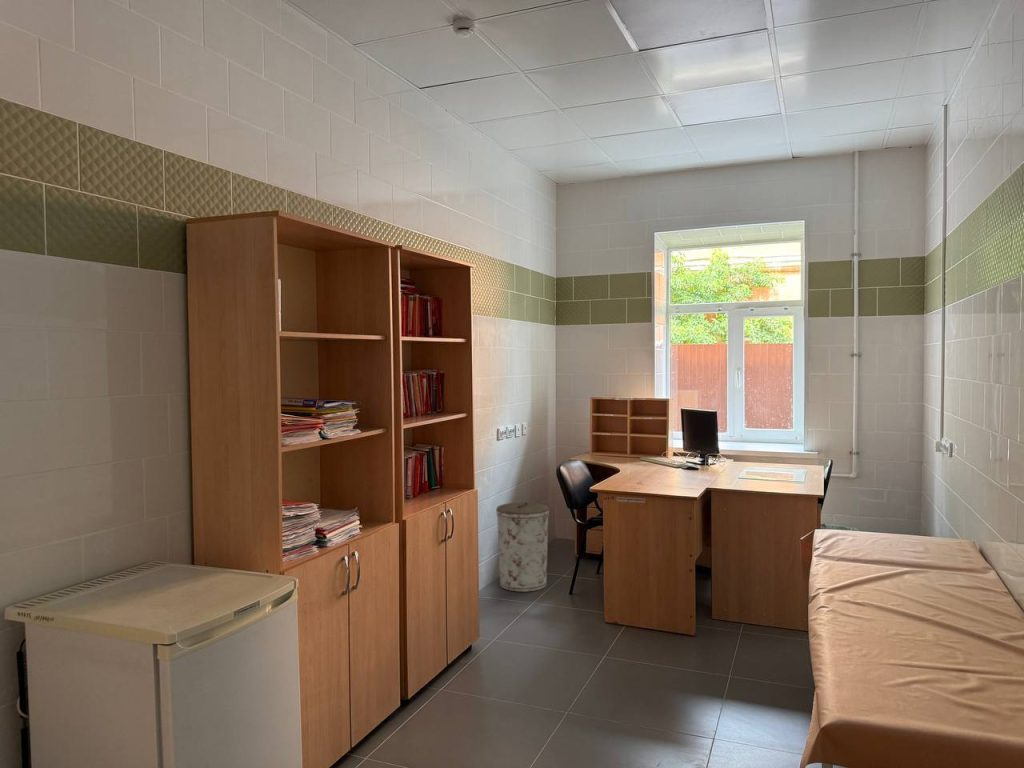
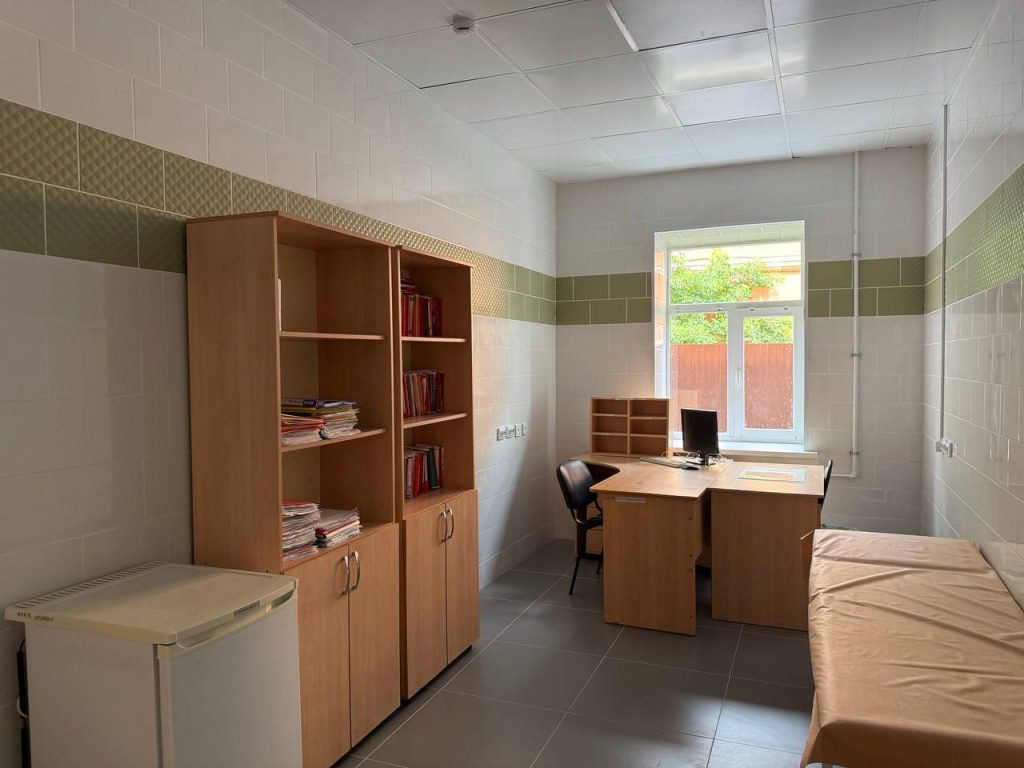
- trash can (522, 544)
